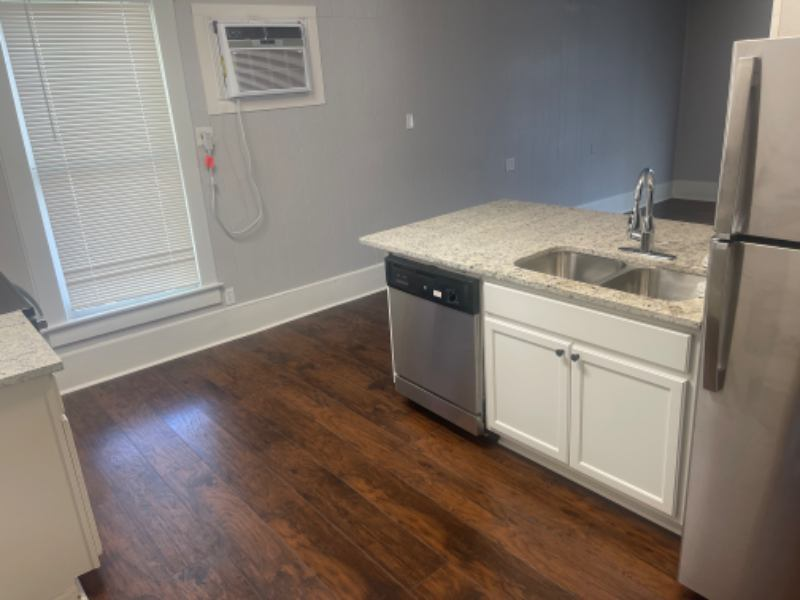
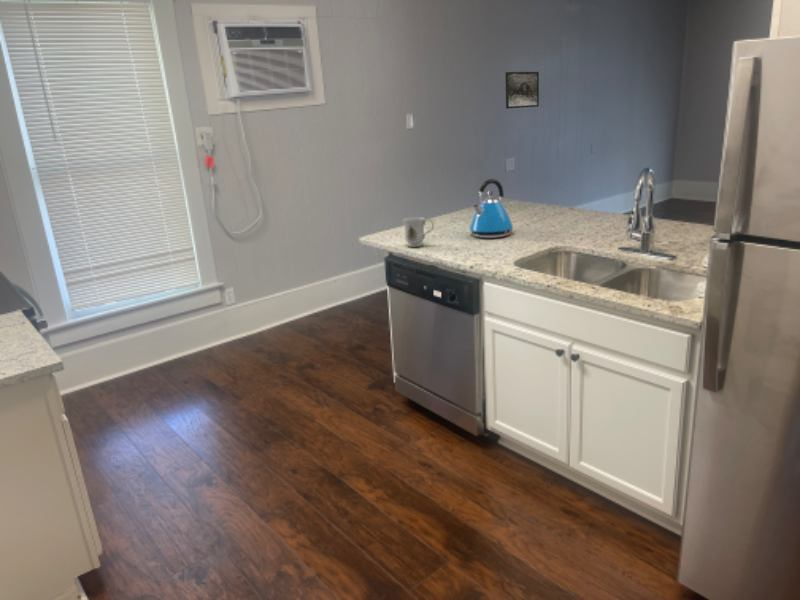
+ mug (418, 232)
+ kettle (491, 206)
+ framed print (522, 89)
